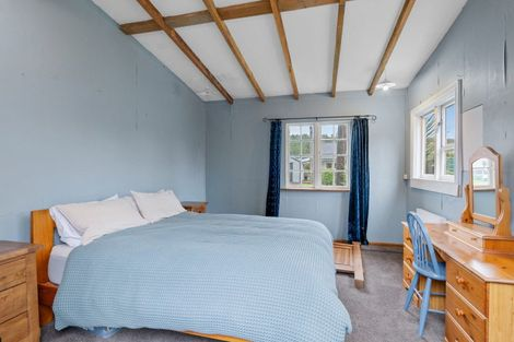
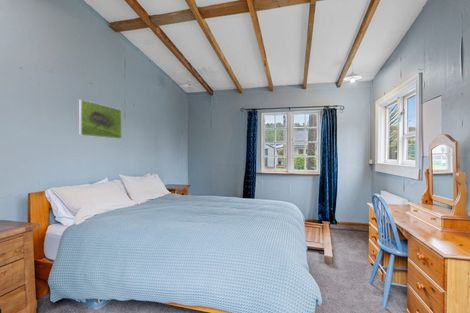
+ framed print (102, 121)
